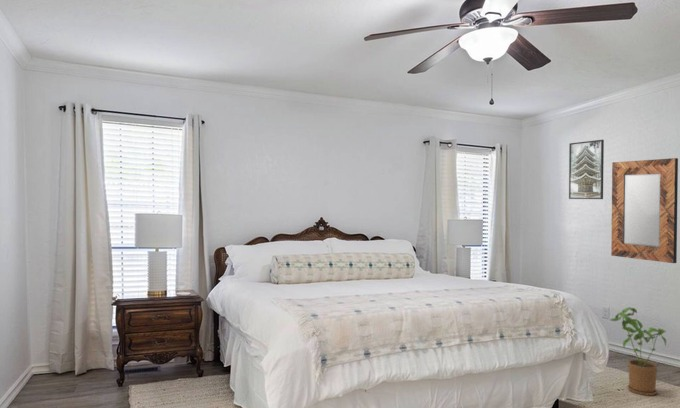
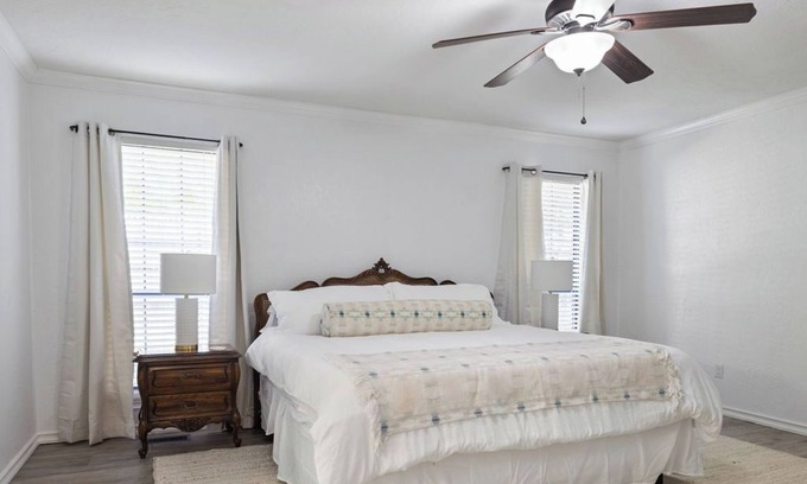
- house plant (640, 349)
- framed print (585, 170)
- home mirror (642, 209)
